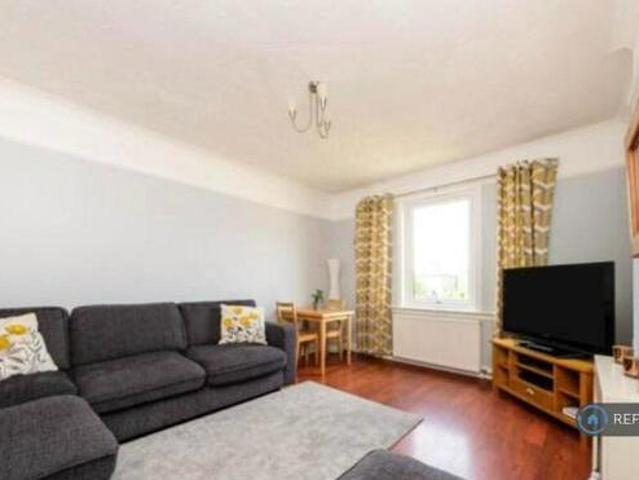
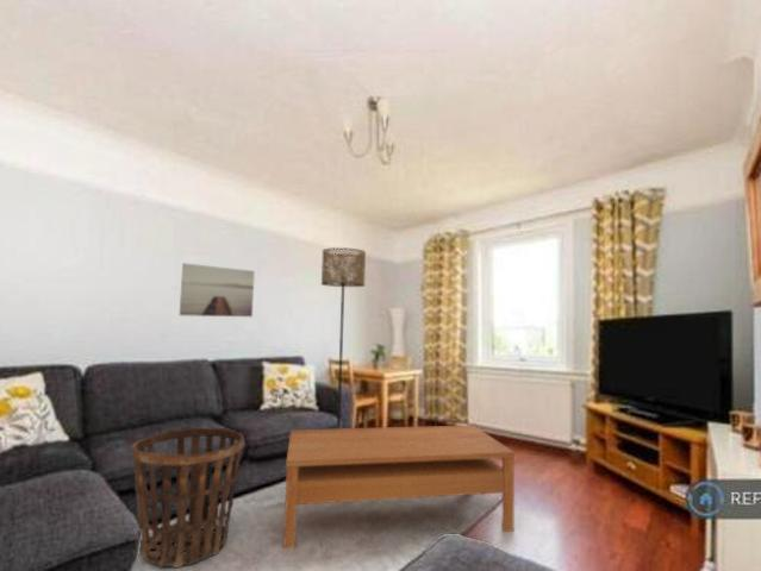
+ floor lamp (341, 363)
+ coffee table (394, 477)
+ wall art (219, 291)
+ basket (188, 490)
